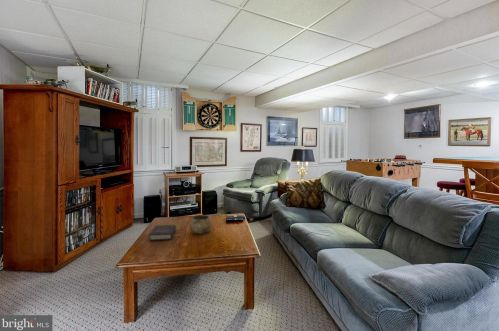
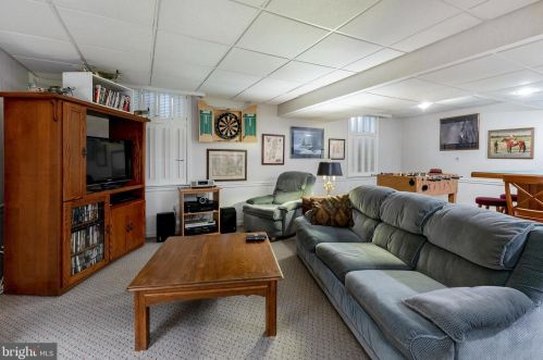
- book (163, 232)
- decorative bowl (200, 224)
